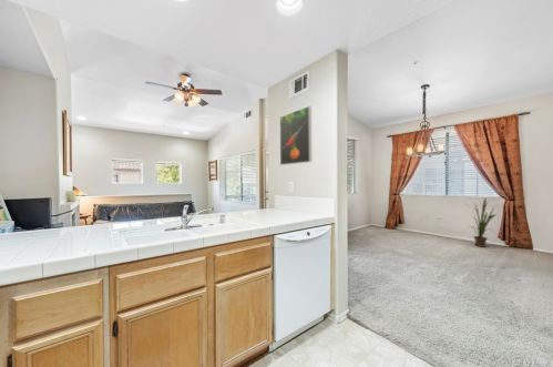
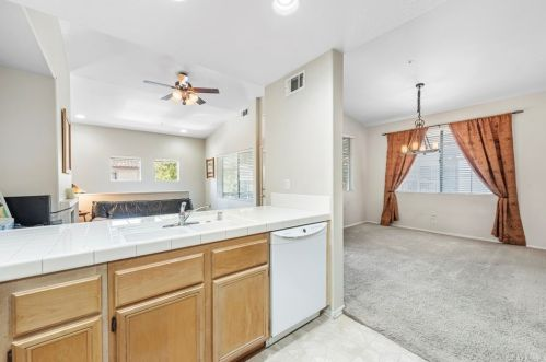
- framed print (294, 137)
- house plant (479, 222)
